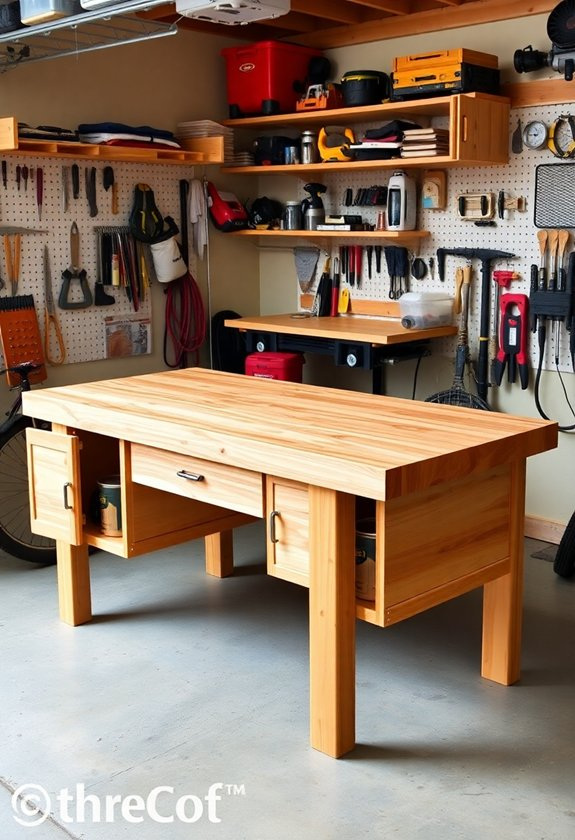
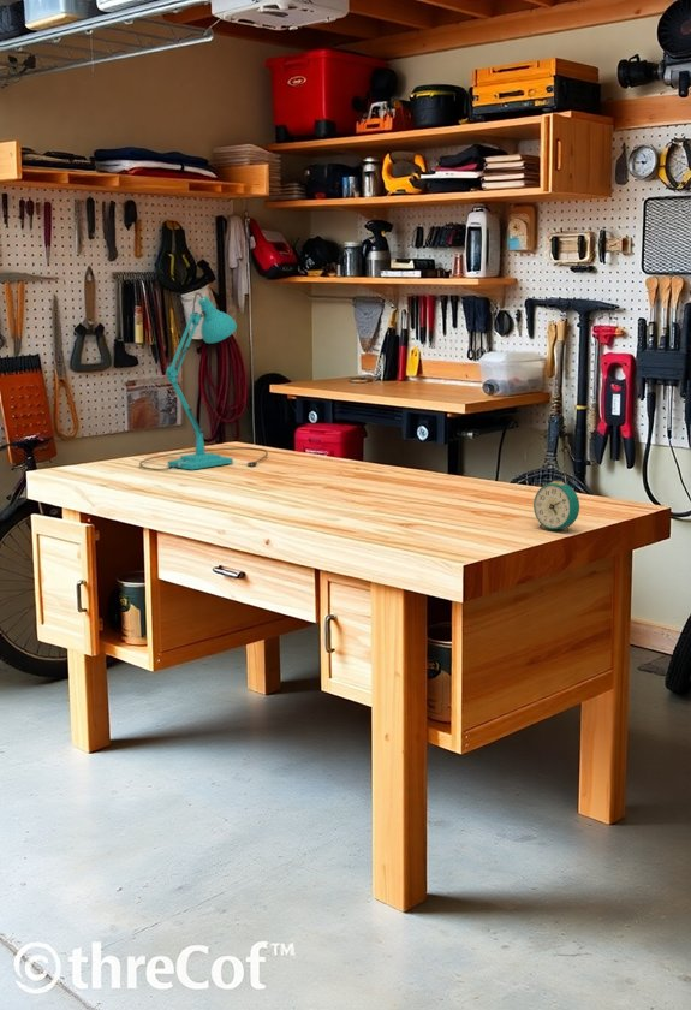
+ desk lamp (179, 368)
+ alarm clock (559, 504)
